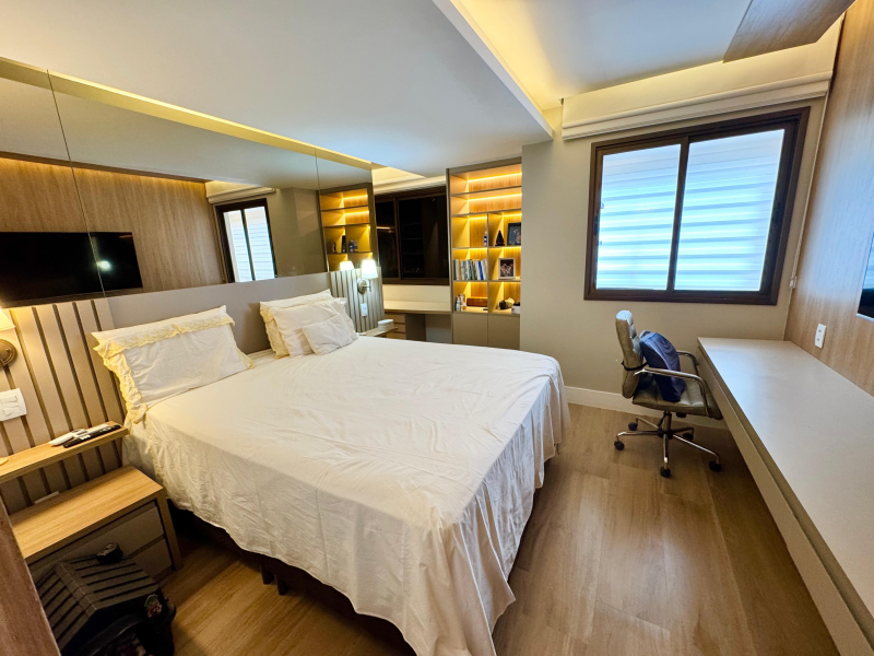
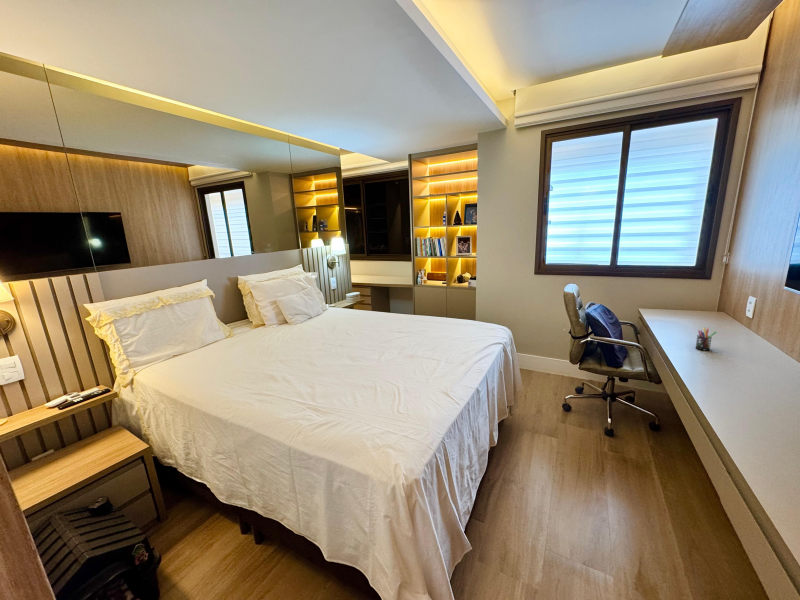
+ pen holder (706, 338)
